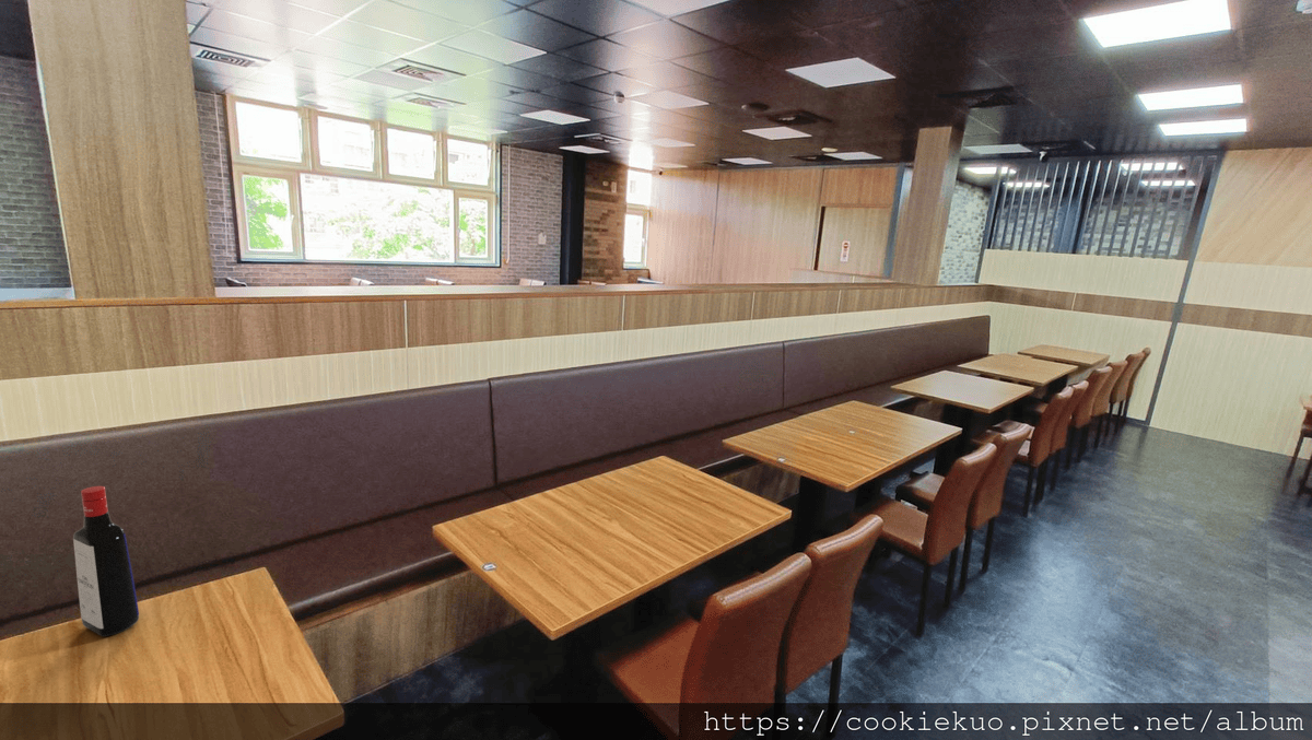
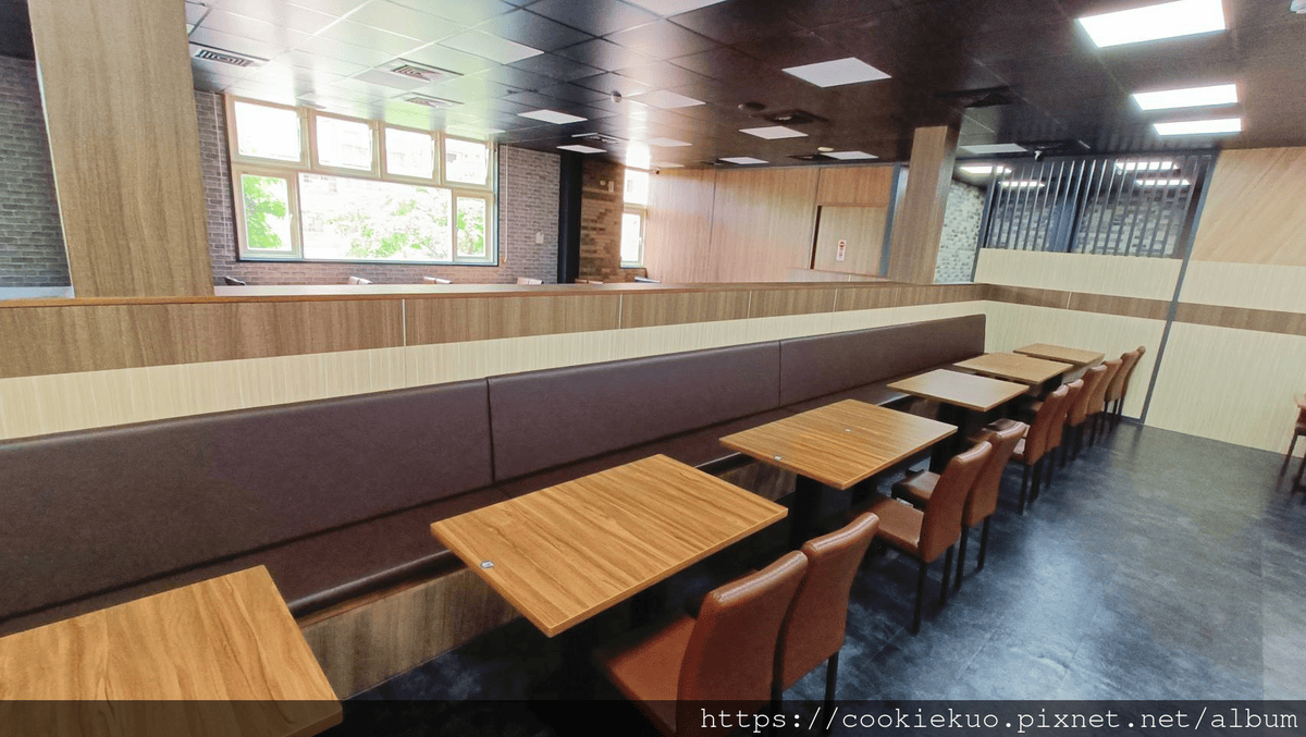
- liquor bottle (102, 559)
